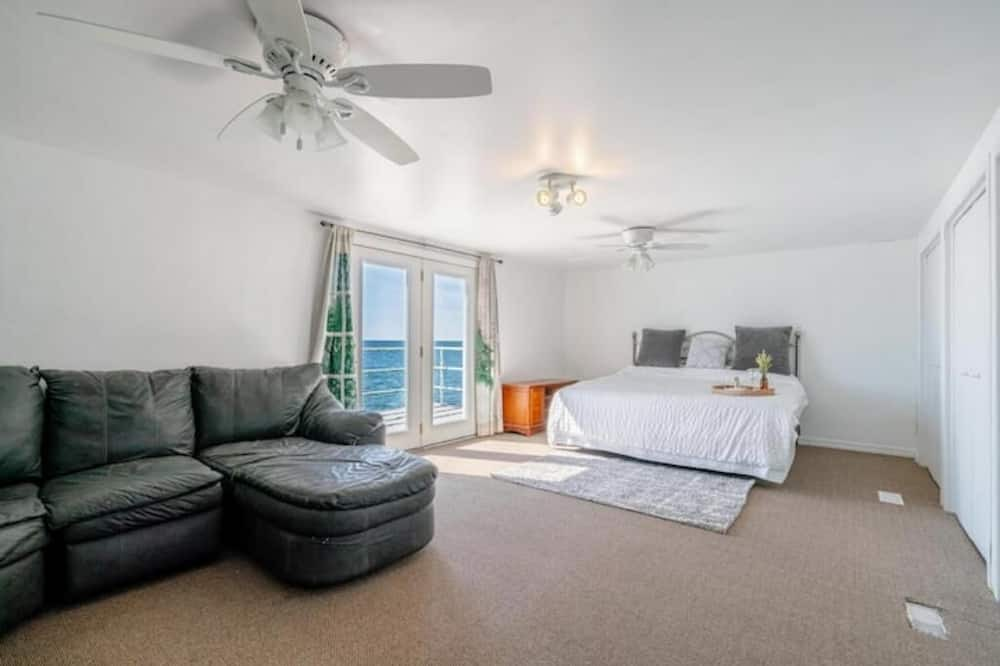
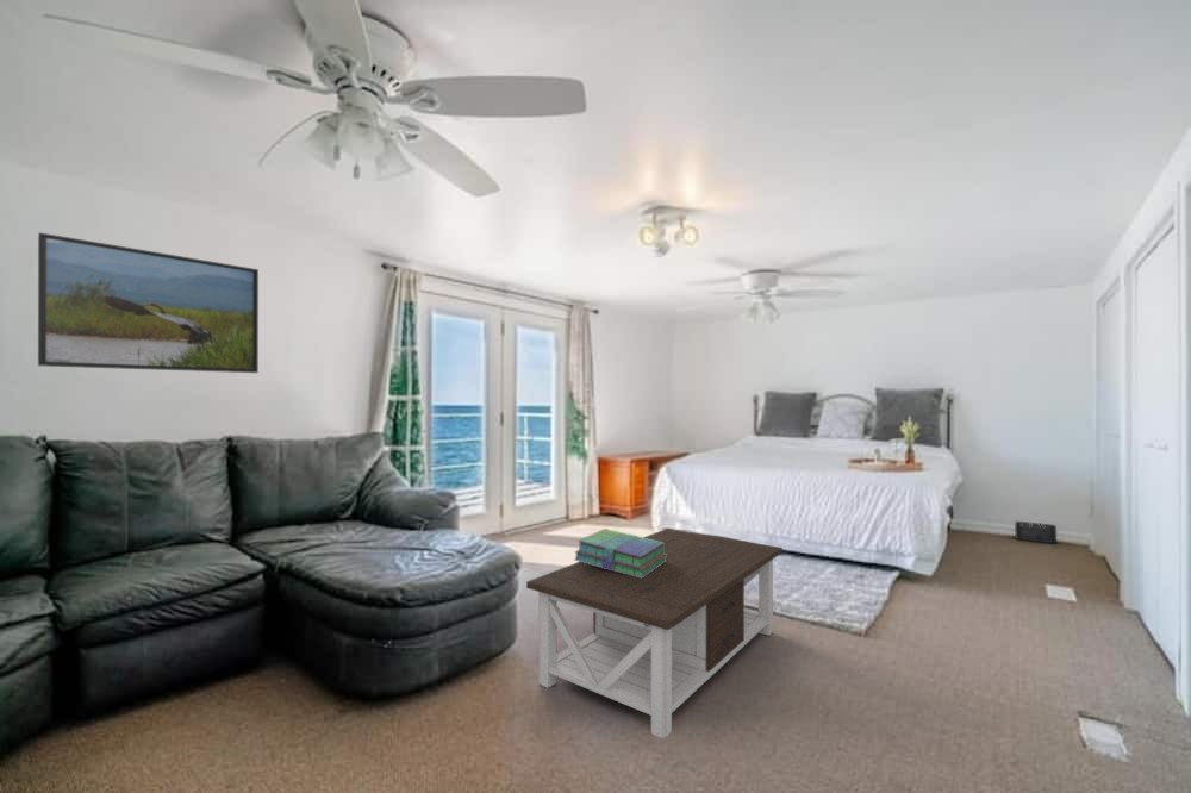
+ stack of books (621, 552)
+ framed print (161, 311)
+ storage bin (1035, 531)
+ coffee table (667, 608)
